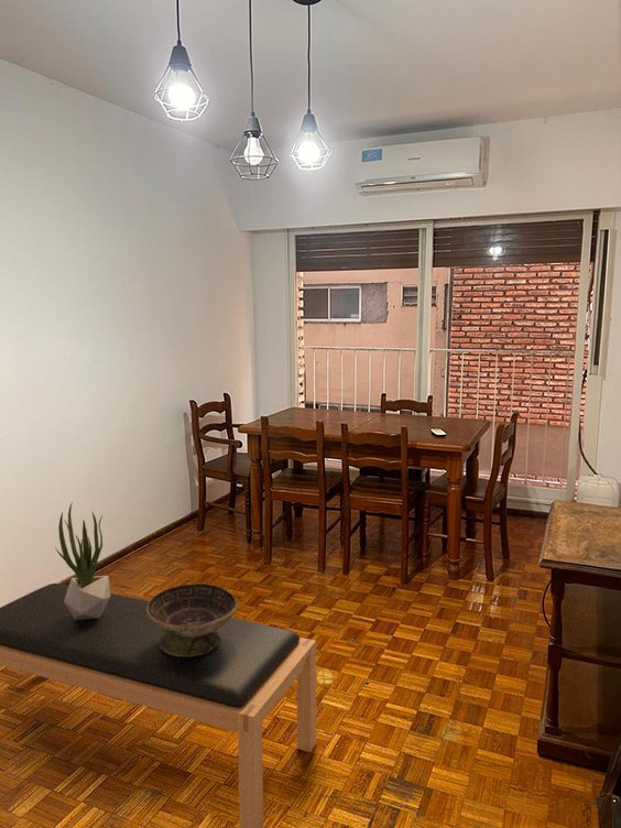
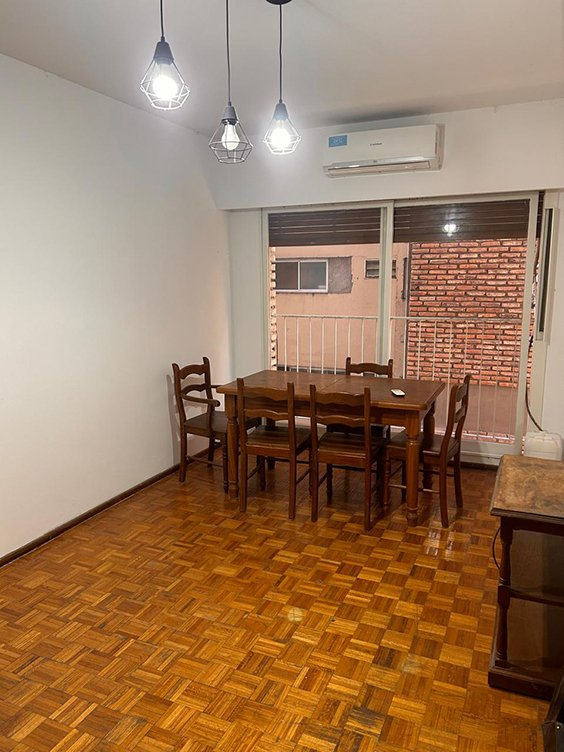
- bench (131, 682)
- potted plant (81, 563)
- decorative bowl (193, 621)
